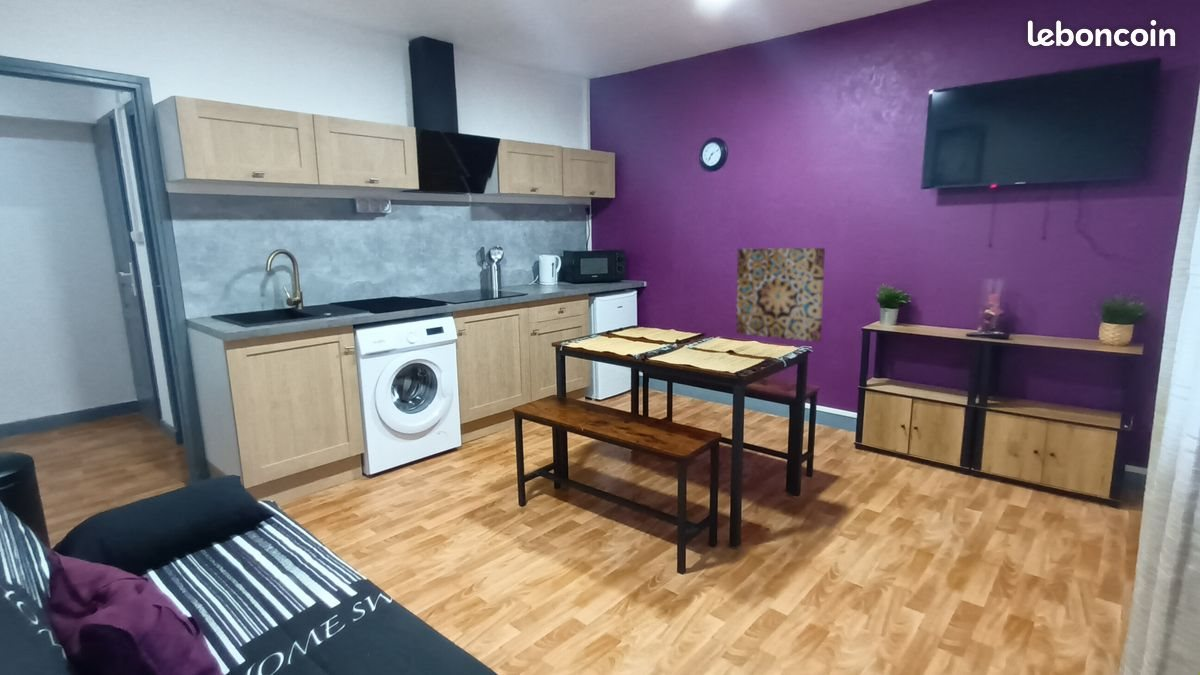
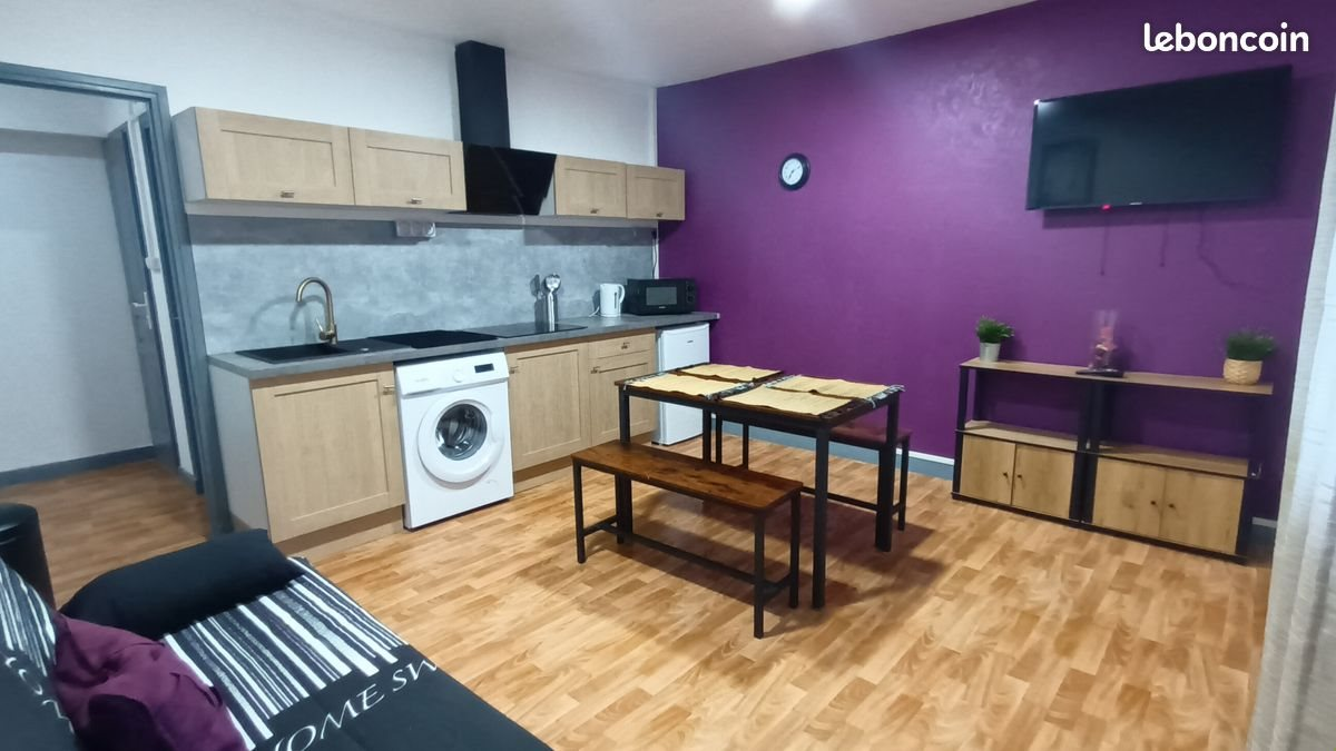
- wall art (778, 293)
